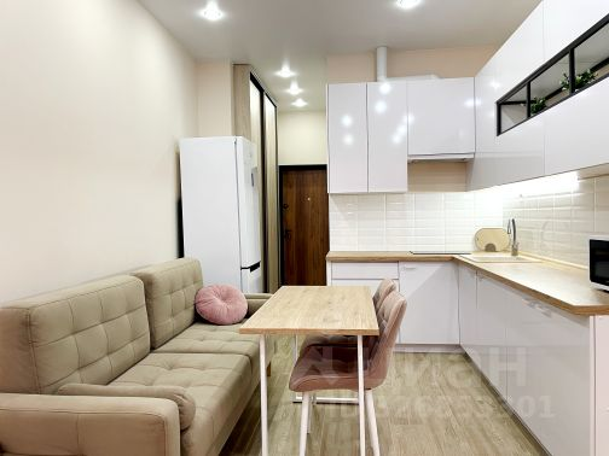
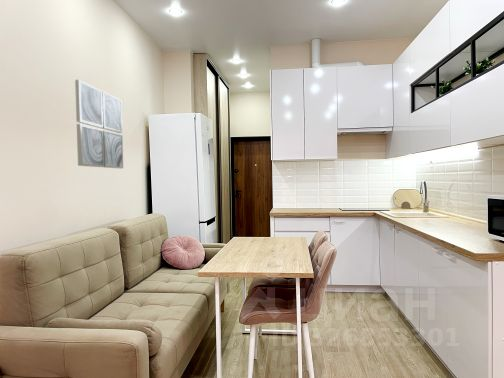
+ wall art (102, 128)
